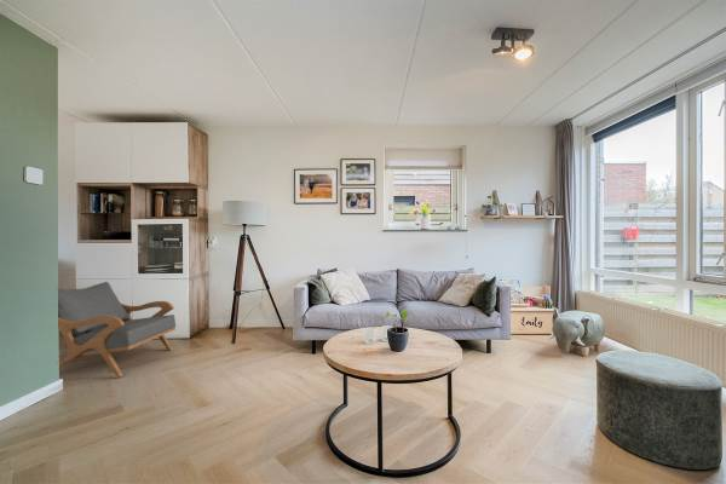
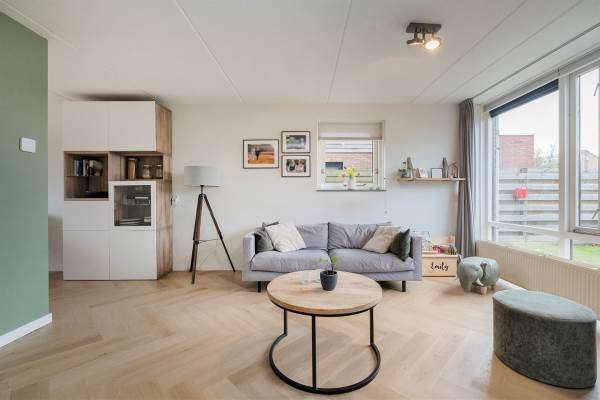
- armchair (111, 323)
